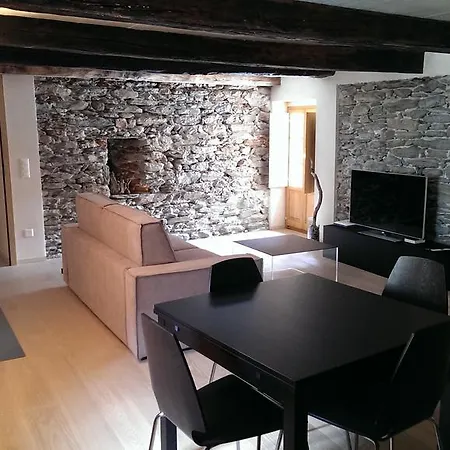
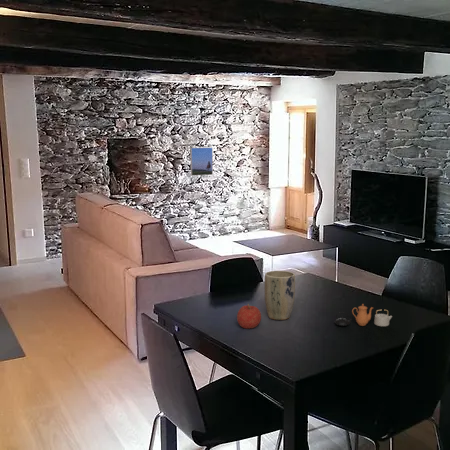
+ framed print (201, 161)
+ plant pot (279, 295)
+ fruit (248, 315)
+ teapot (363, 314)
